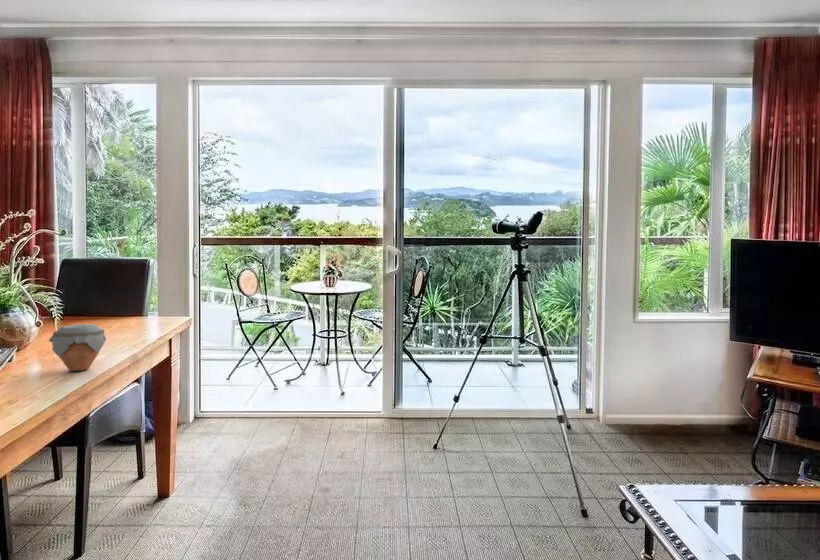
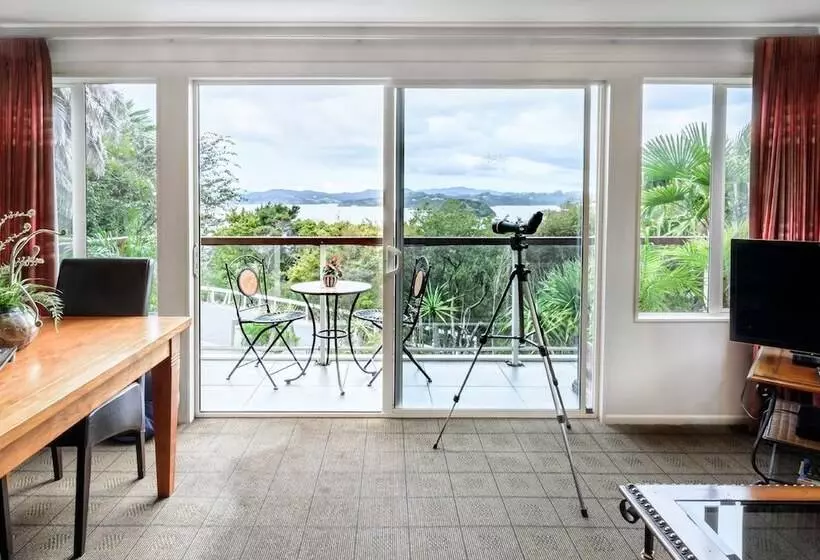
- jar (78, 347)
